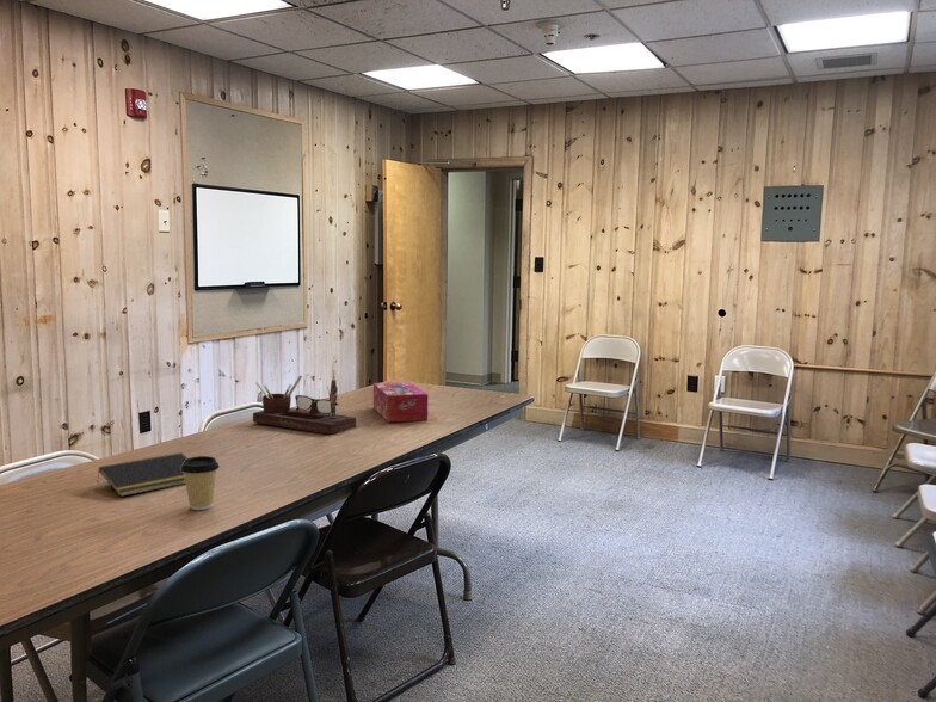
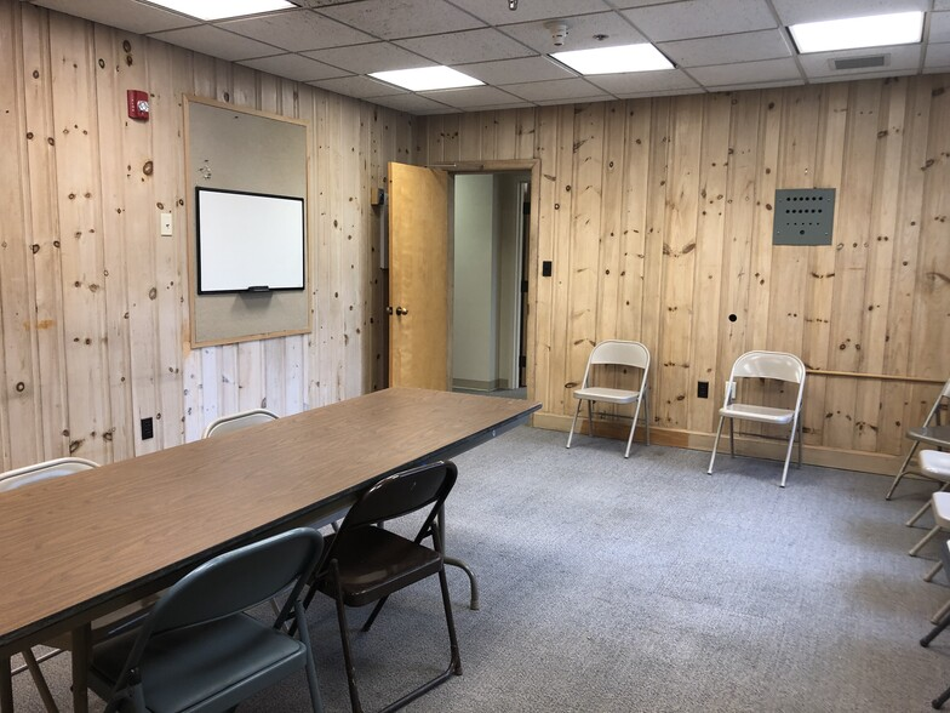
- tissue box (399, 400)
- notepad (153, 473)
- coffee cup (201, 484)
- desk organizer (301, 399)
